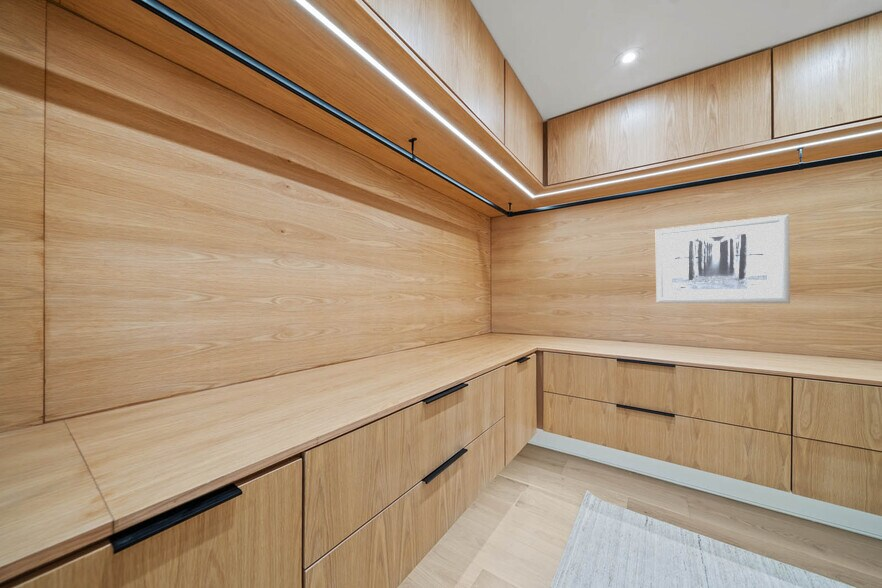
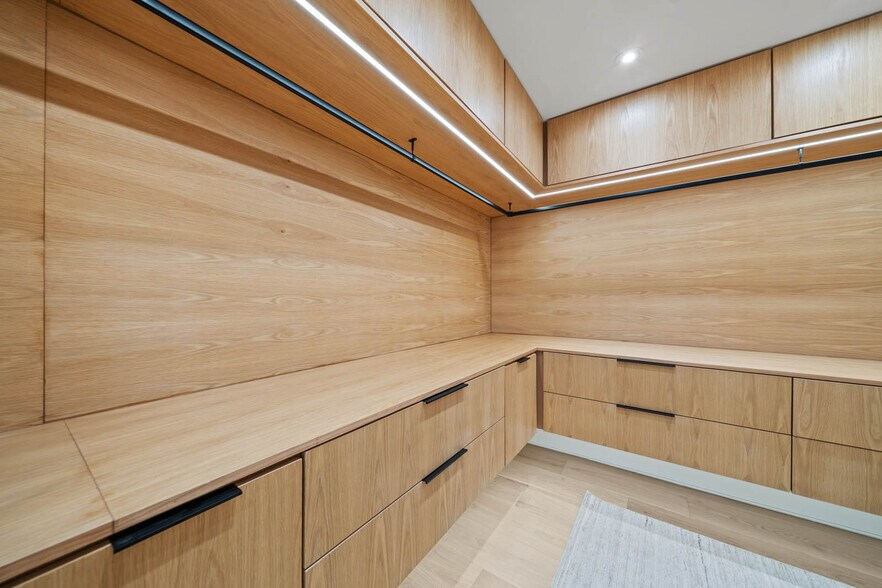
- wall art (715, 262)
